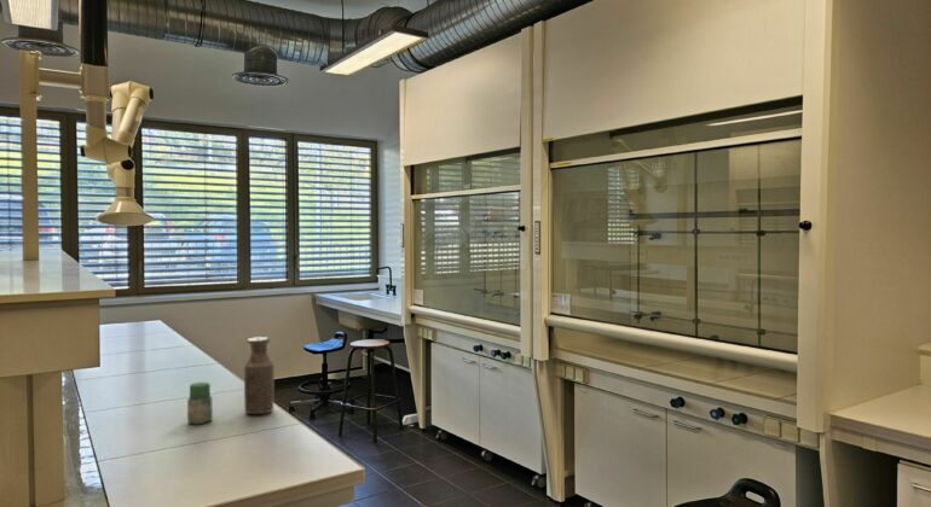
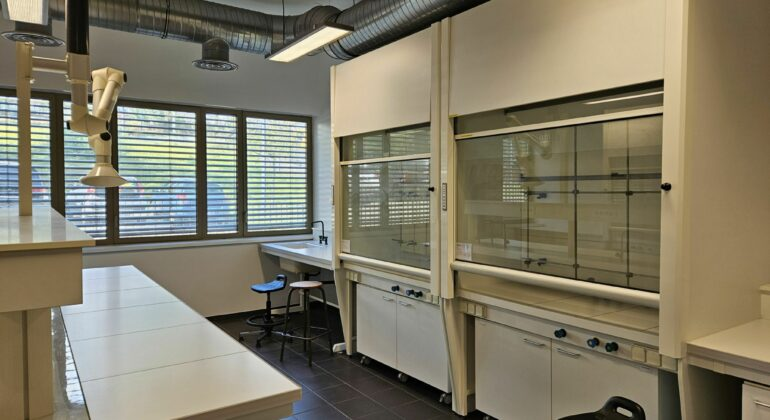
- jar (199, 402)
- bottle (259, 374)
